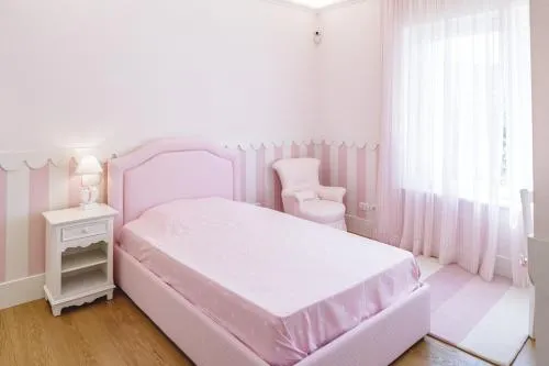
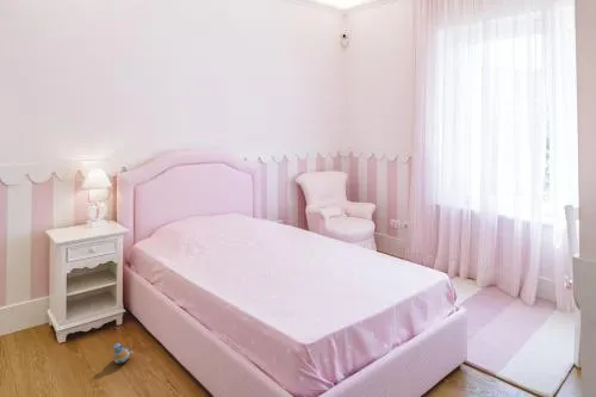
+ plush toy (122, 352)
